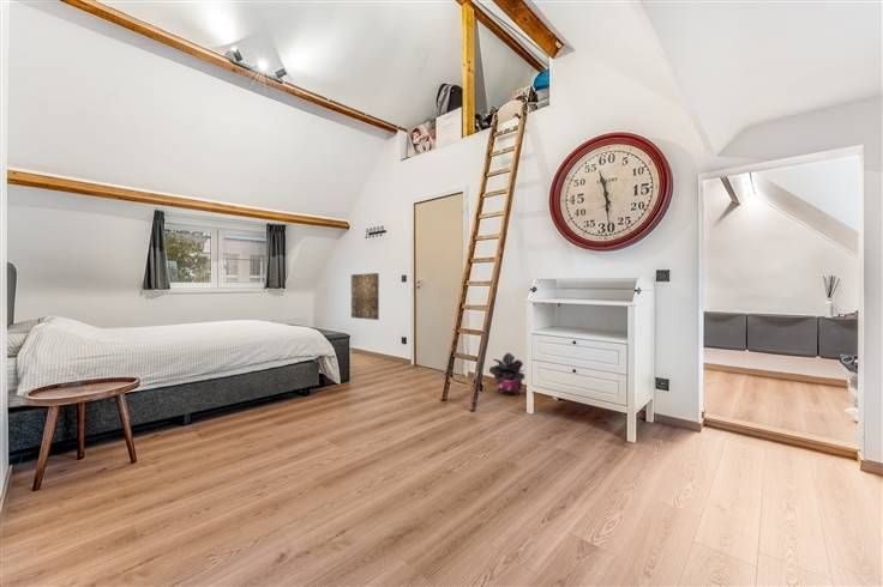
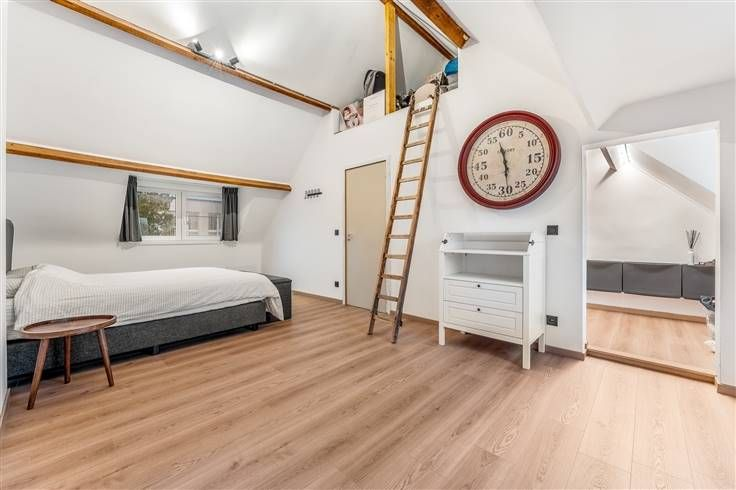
- potted plant (509, 373)
- wall art (364, 296)
